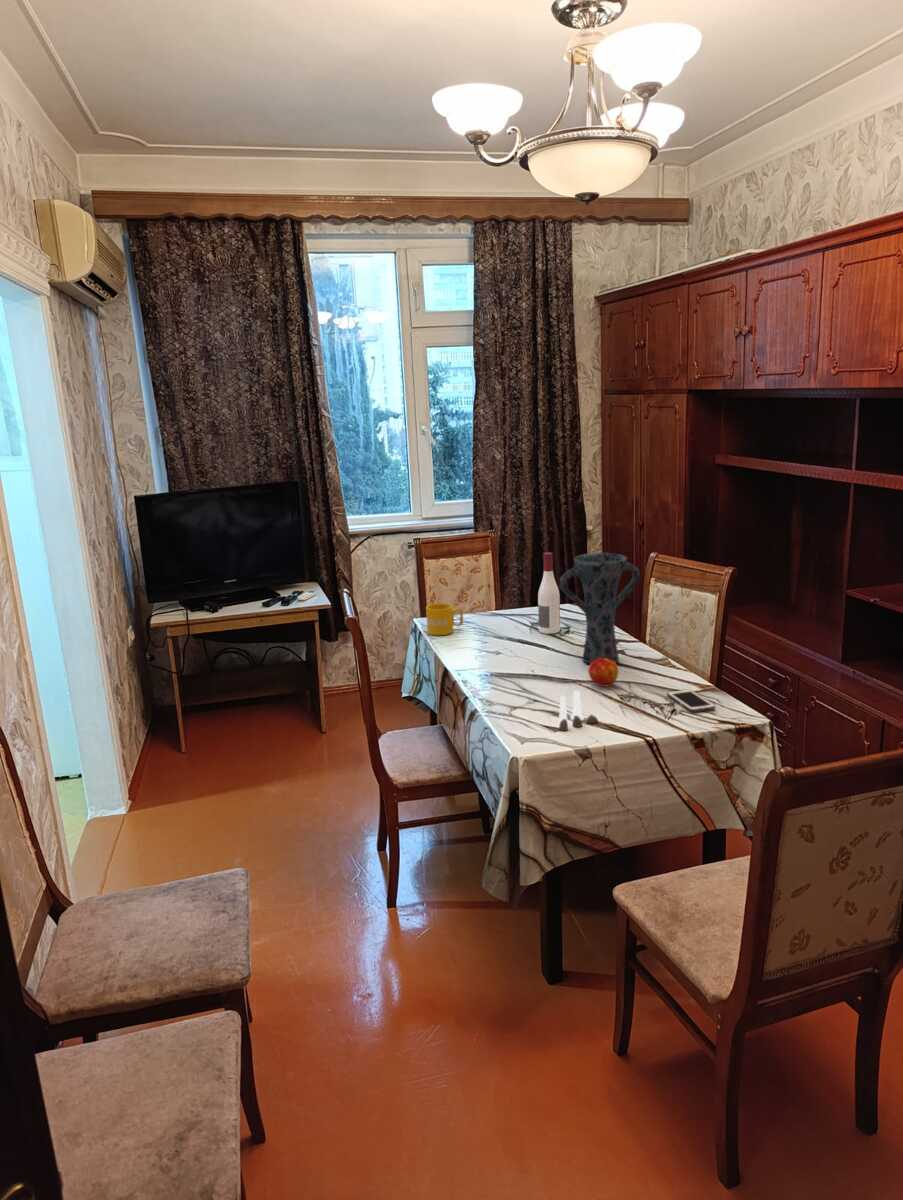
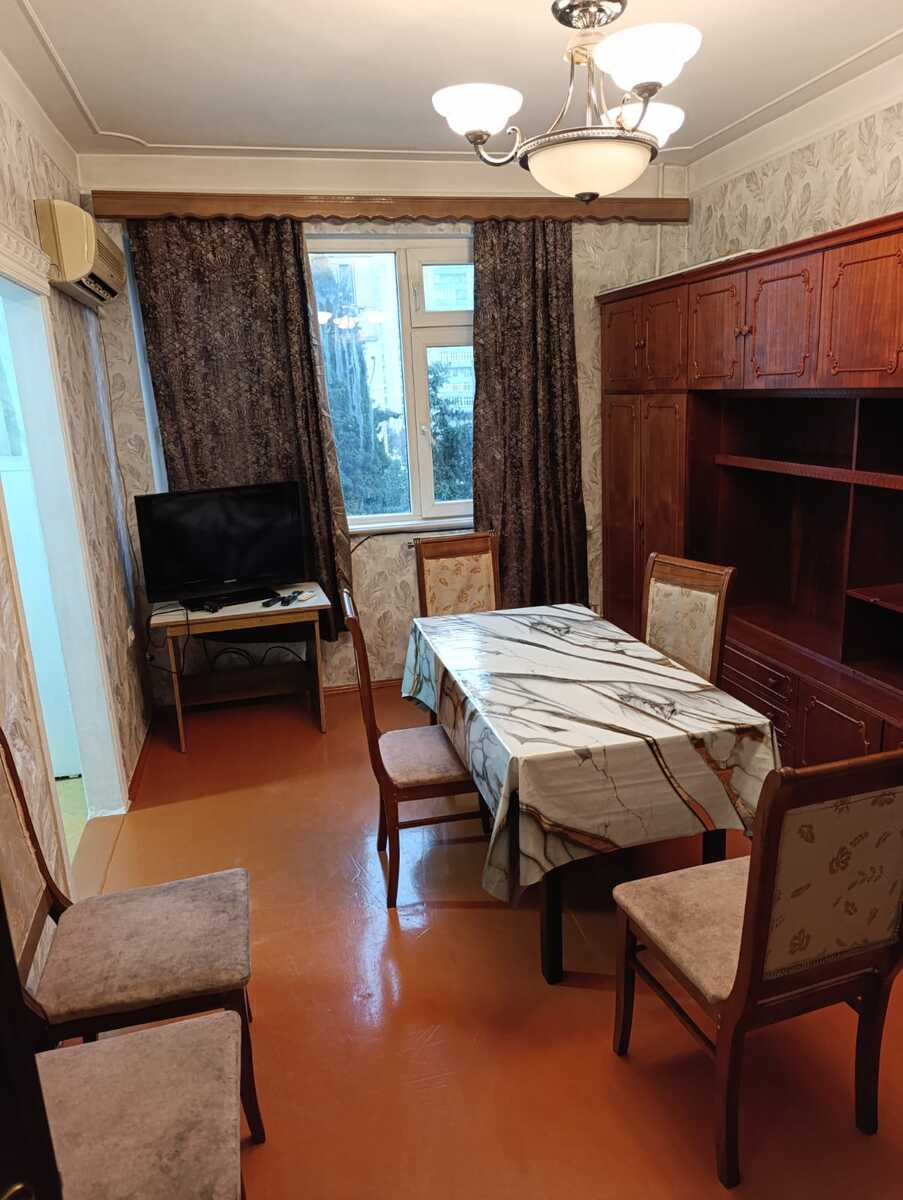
- vase (600, 609)
- apple (603, 672)
- salt and pepper shaker set (575, 708)
- alcohol (548, 592)
- cell phone (690, 700)
- mug (444, 618)
